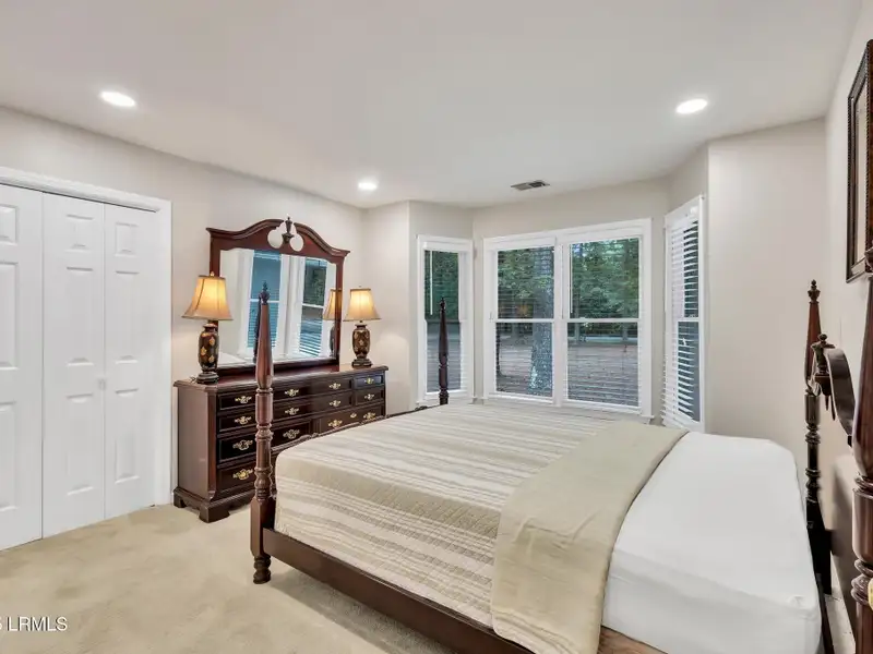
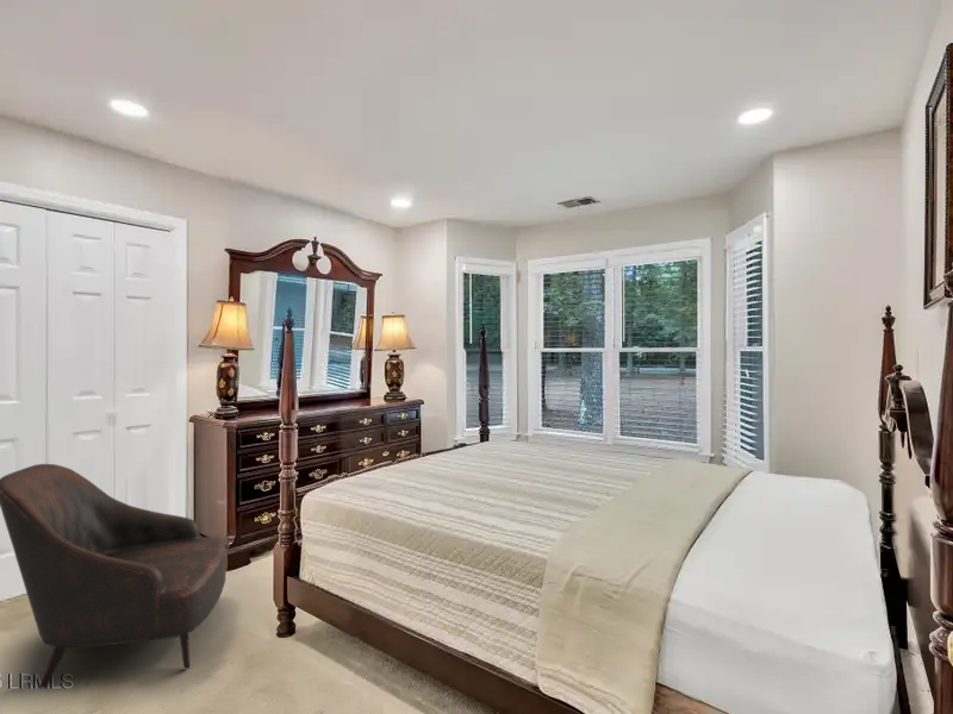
+ armchair (123, 552)
